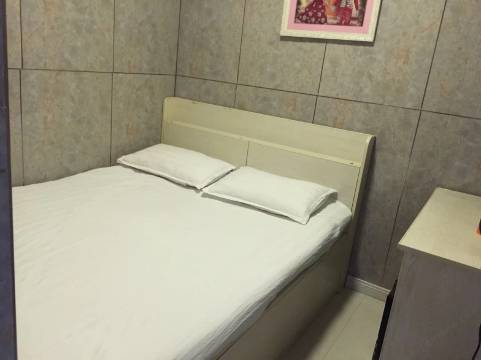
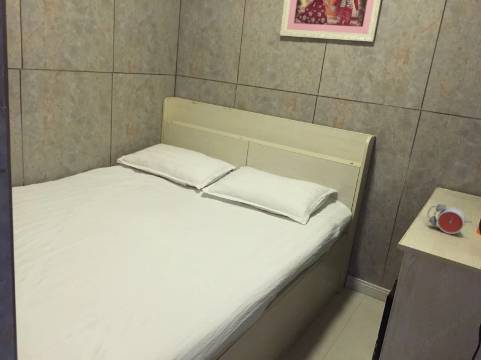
+ alarm clock (448, 218)
